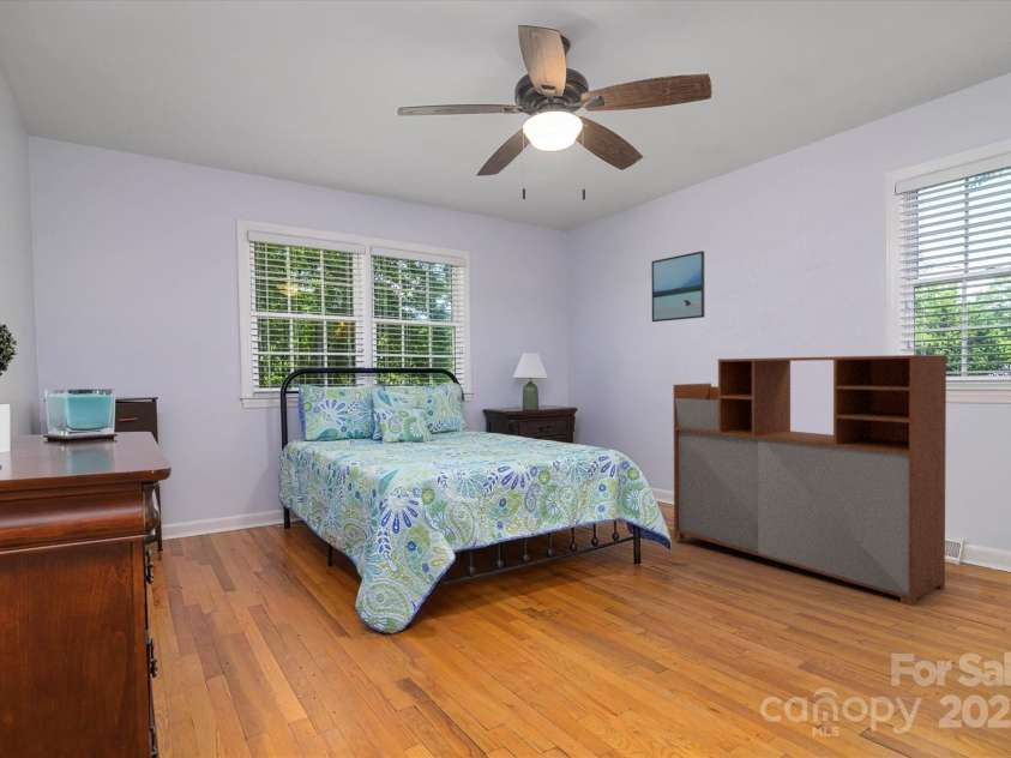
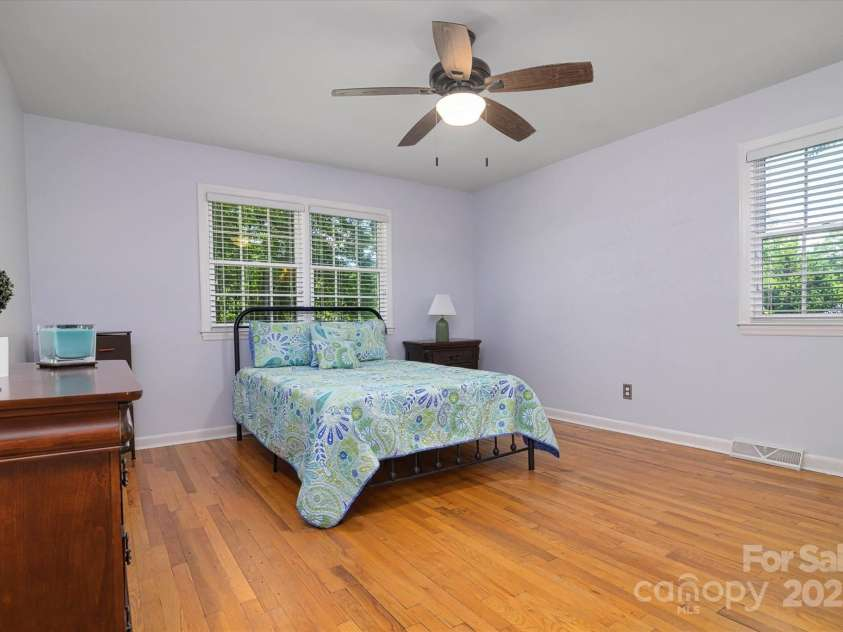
- storage cabinet (790, 459)
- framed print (676, 288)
